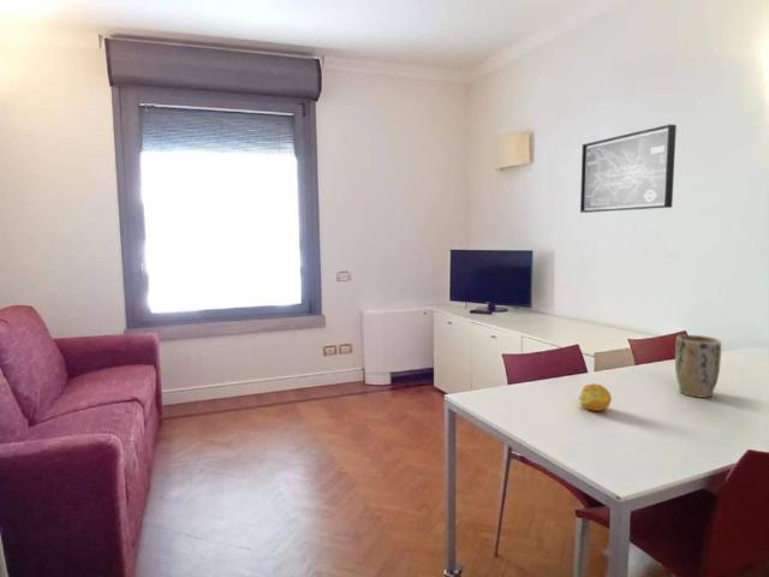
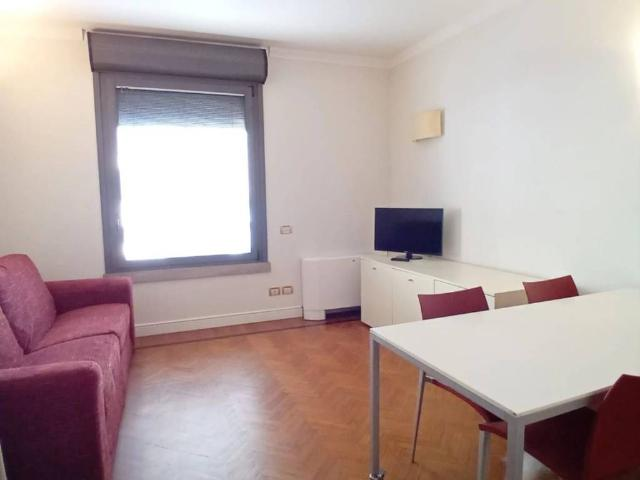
- fruit (594, 397)
- plant pot (696, 365)
- wall art (622, 173)
